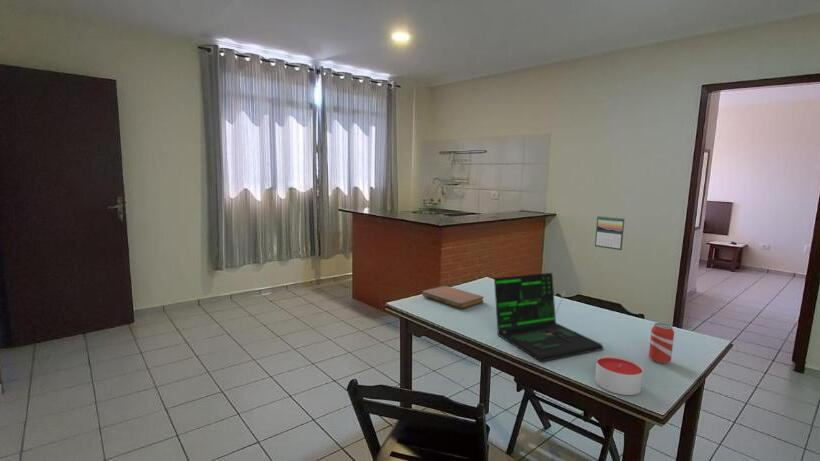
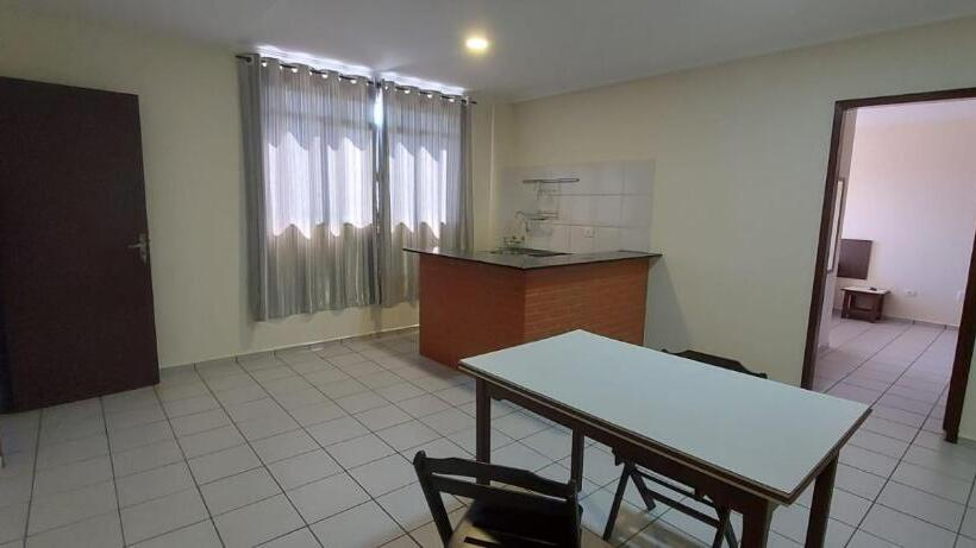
- calendar (609, 232)
- beverage can (661, 343)
- notebook (452, 296)
- candle (618, 373)
- laptop (554, 310)
